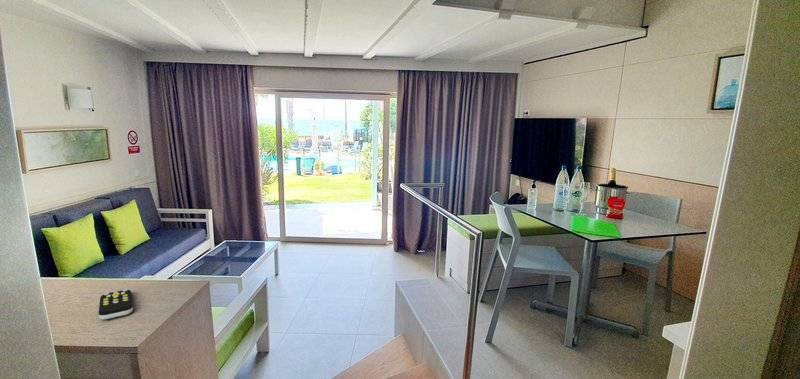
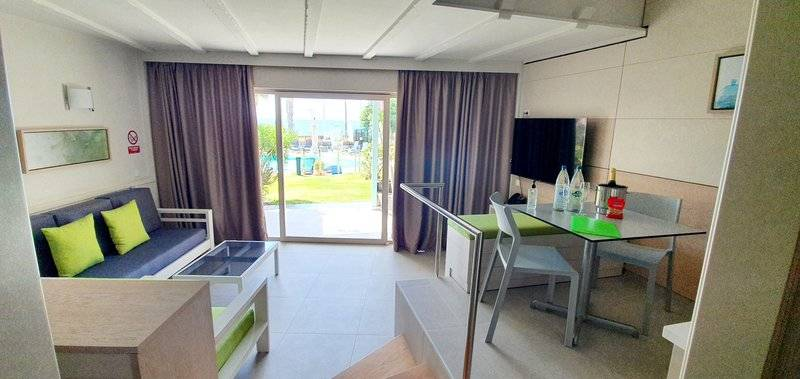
- remote control (116, 303)
